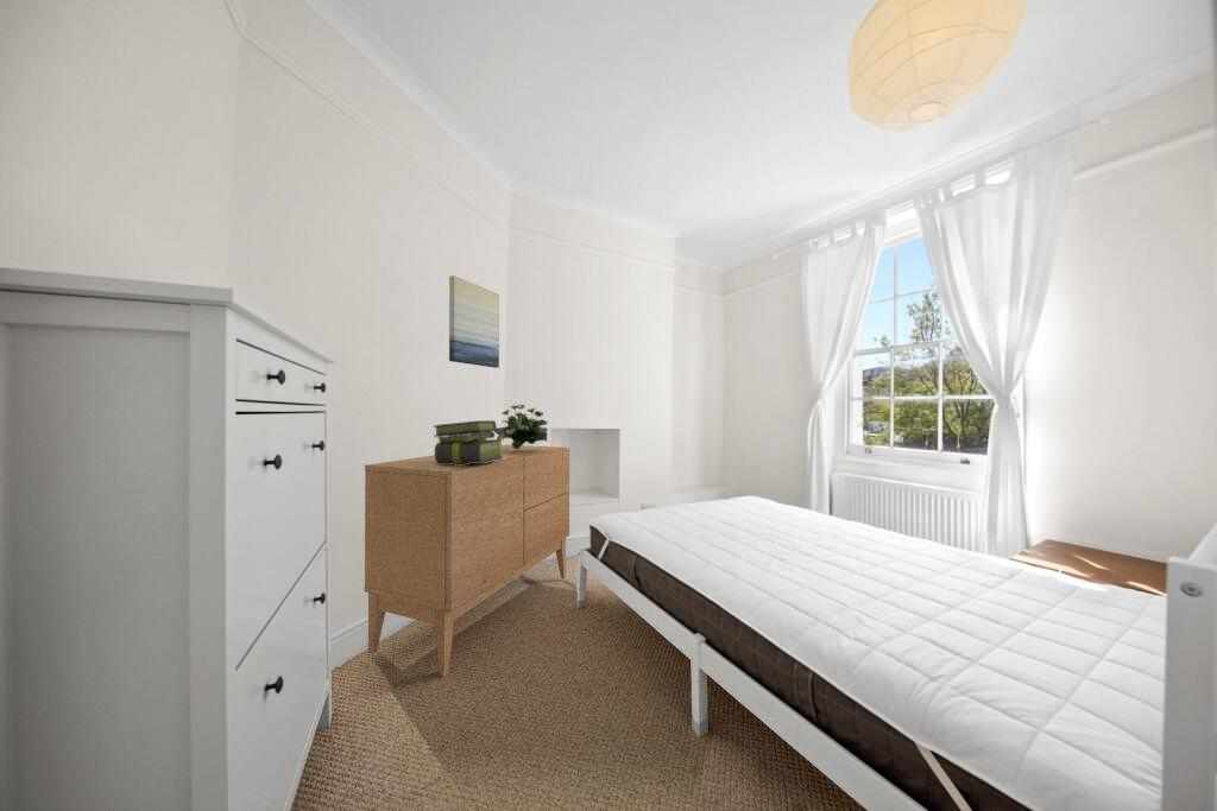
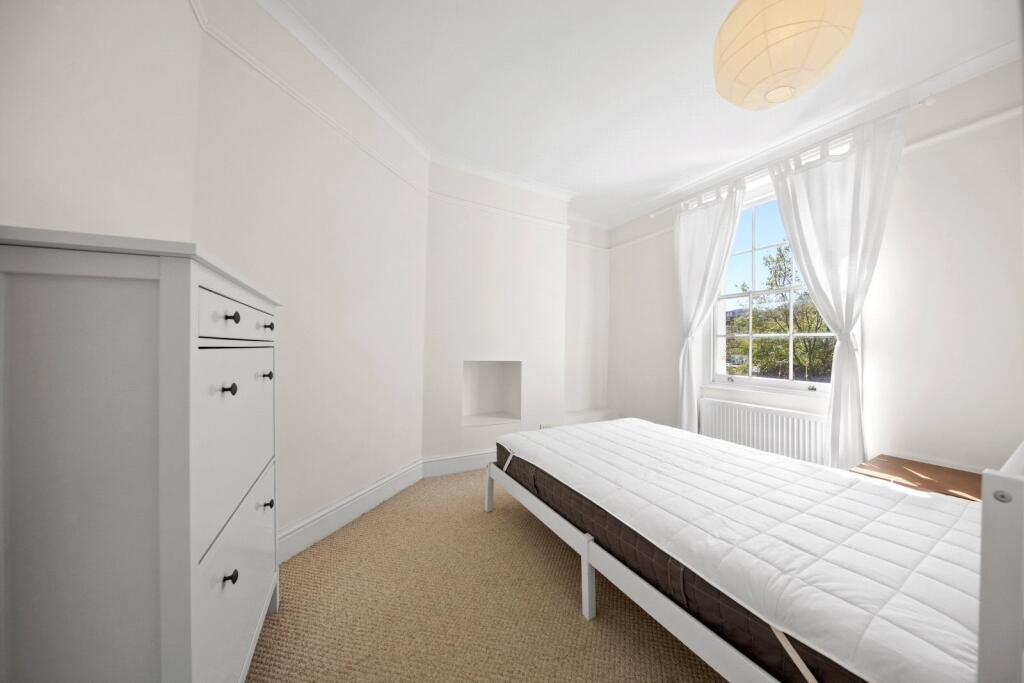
- stack of books (467, 441)
- wall art (475, 324)
- sideboard (486, 531)
- flowering plant (523, 427)
